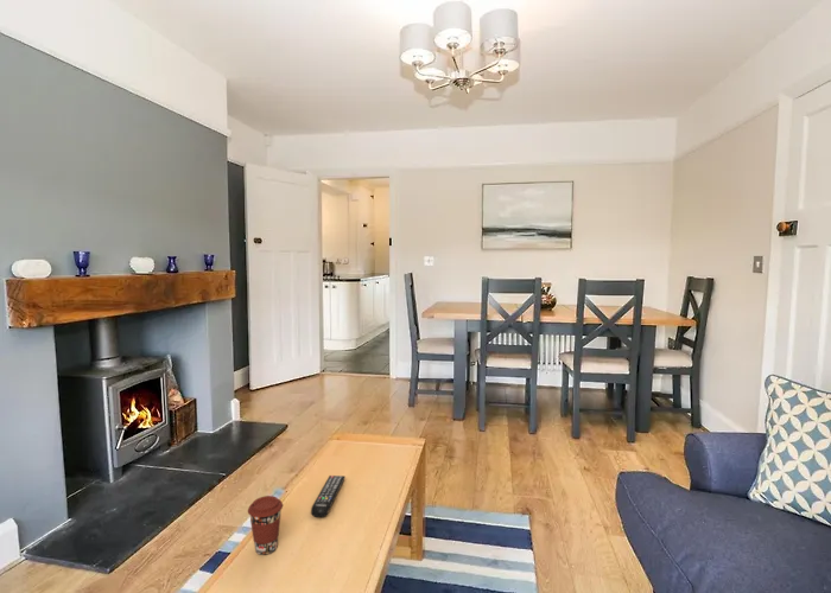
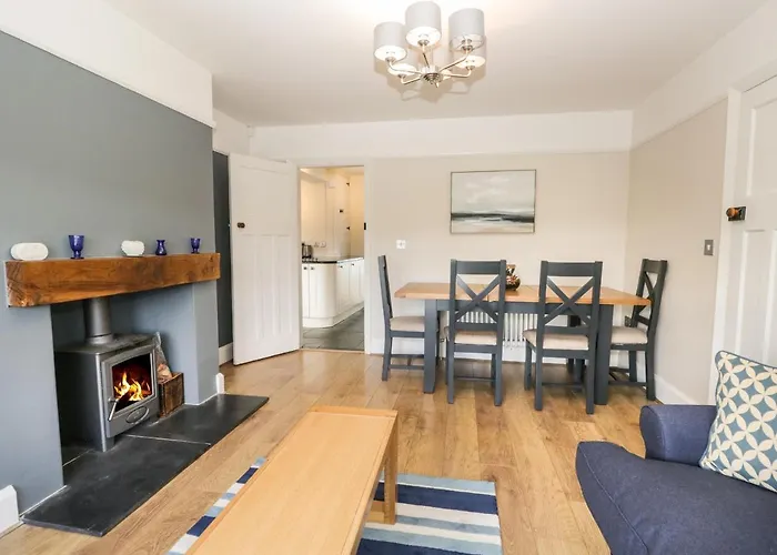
- remote control (329, 492)
- coffee cup (266, 524)
